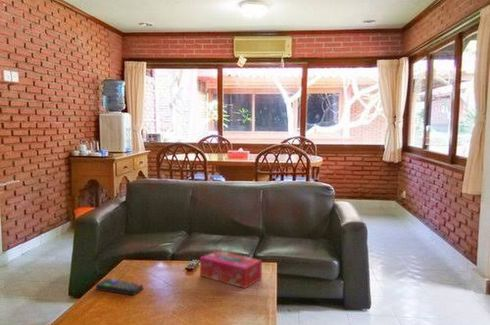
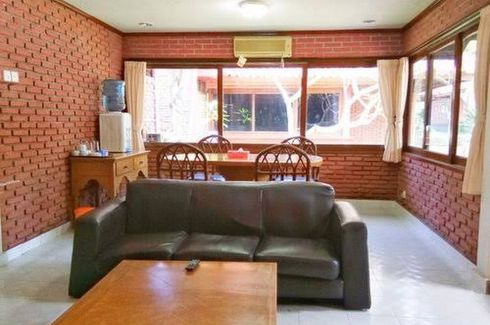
- tissue box (230, 268)
- remote control (119, 286)
